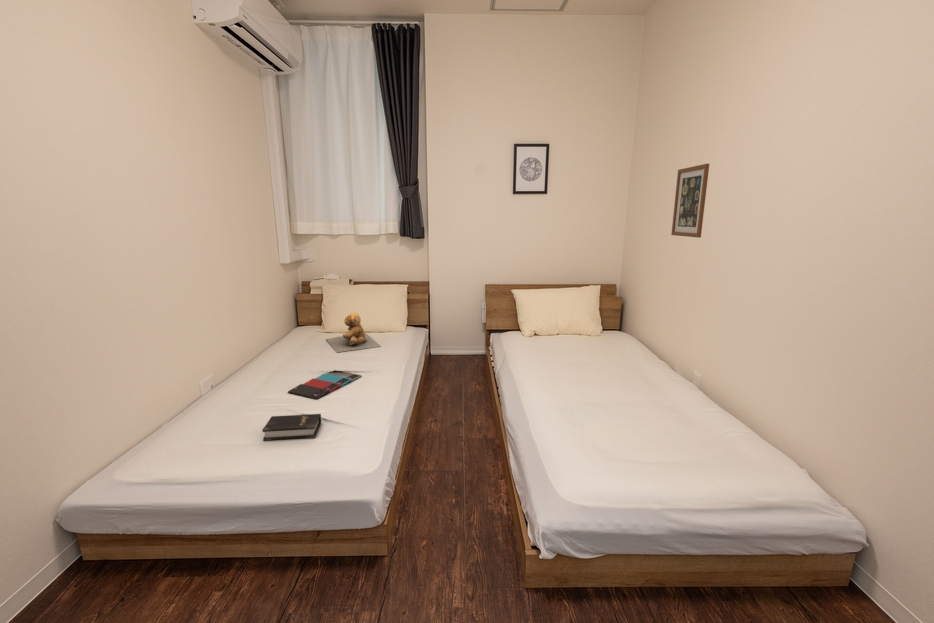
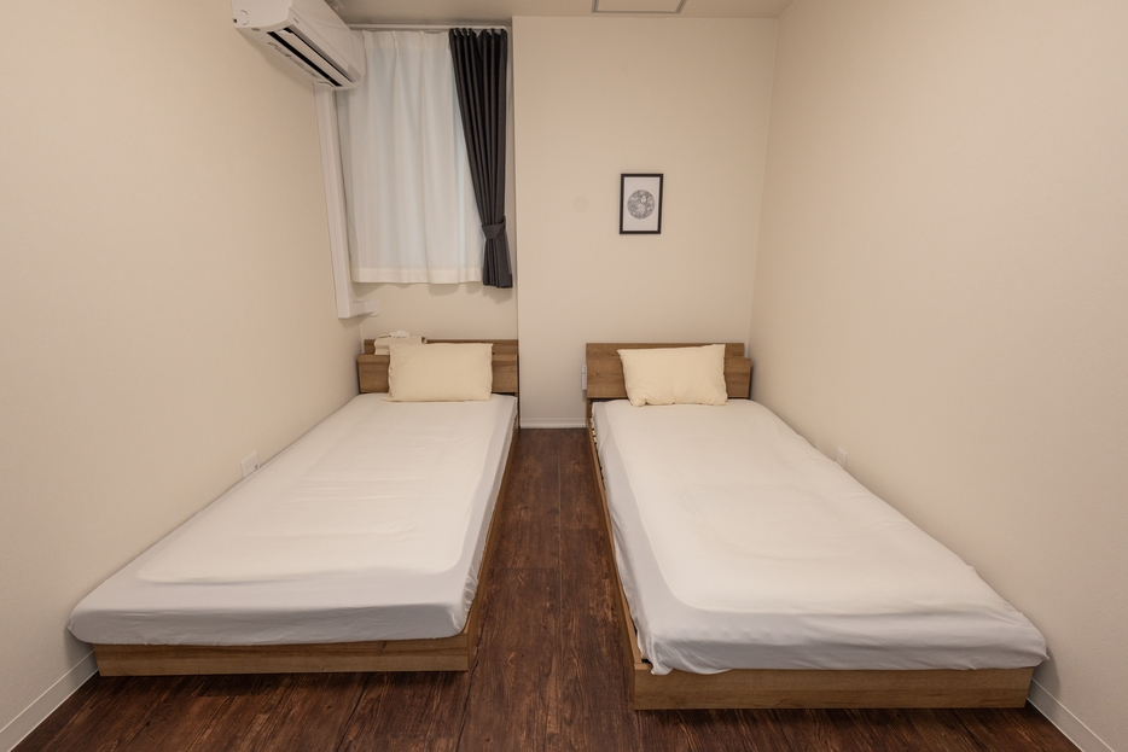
- wall art (688, 202)
- hardback book (293, 426)
- teddy bear (351, 327)
- smartphone (326, 382)
